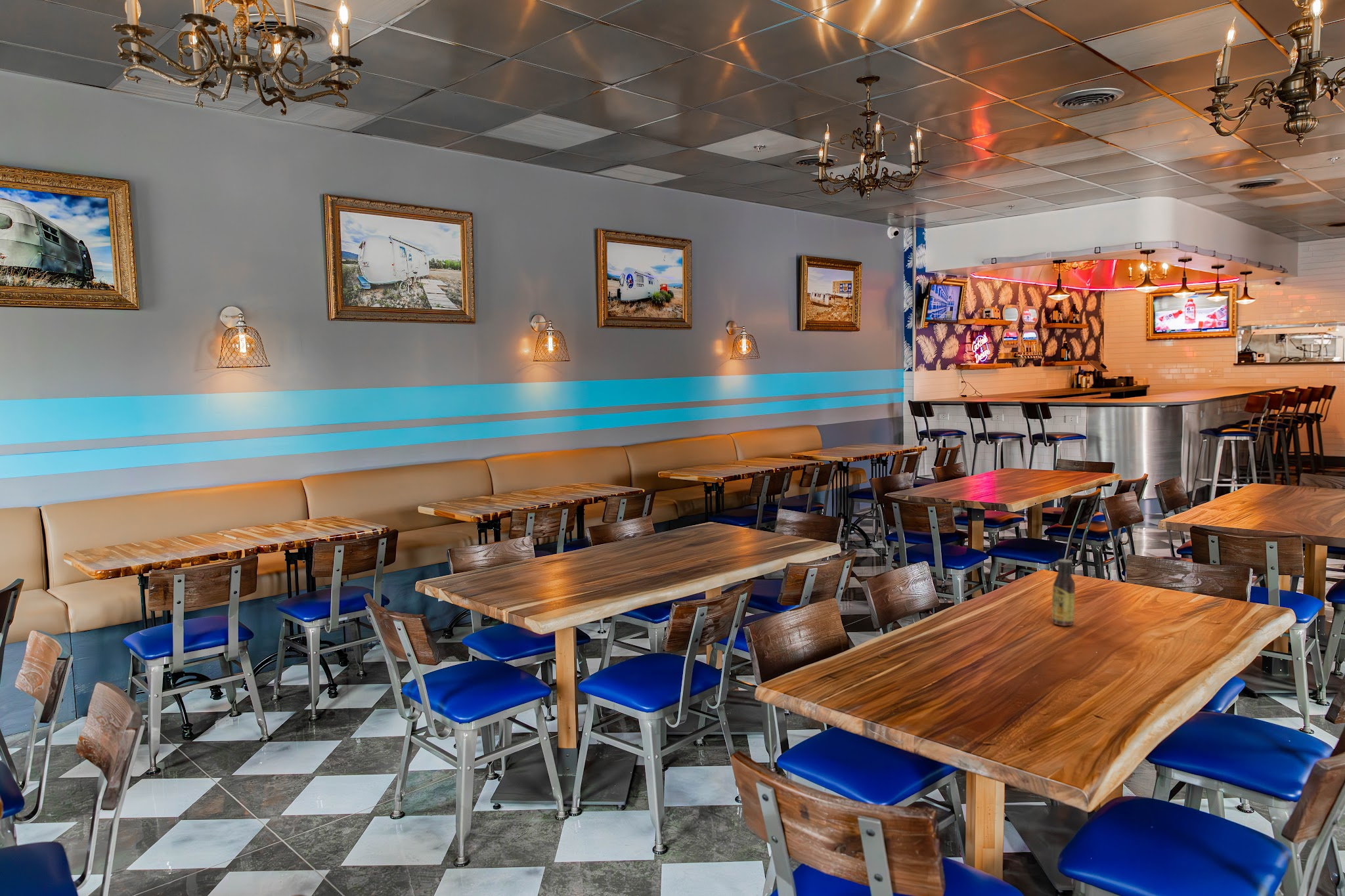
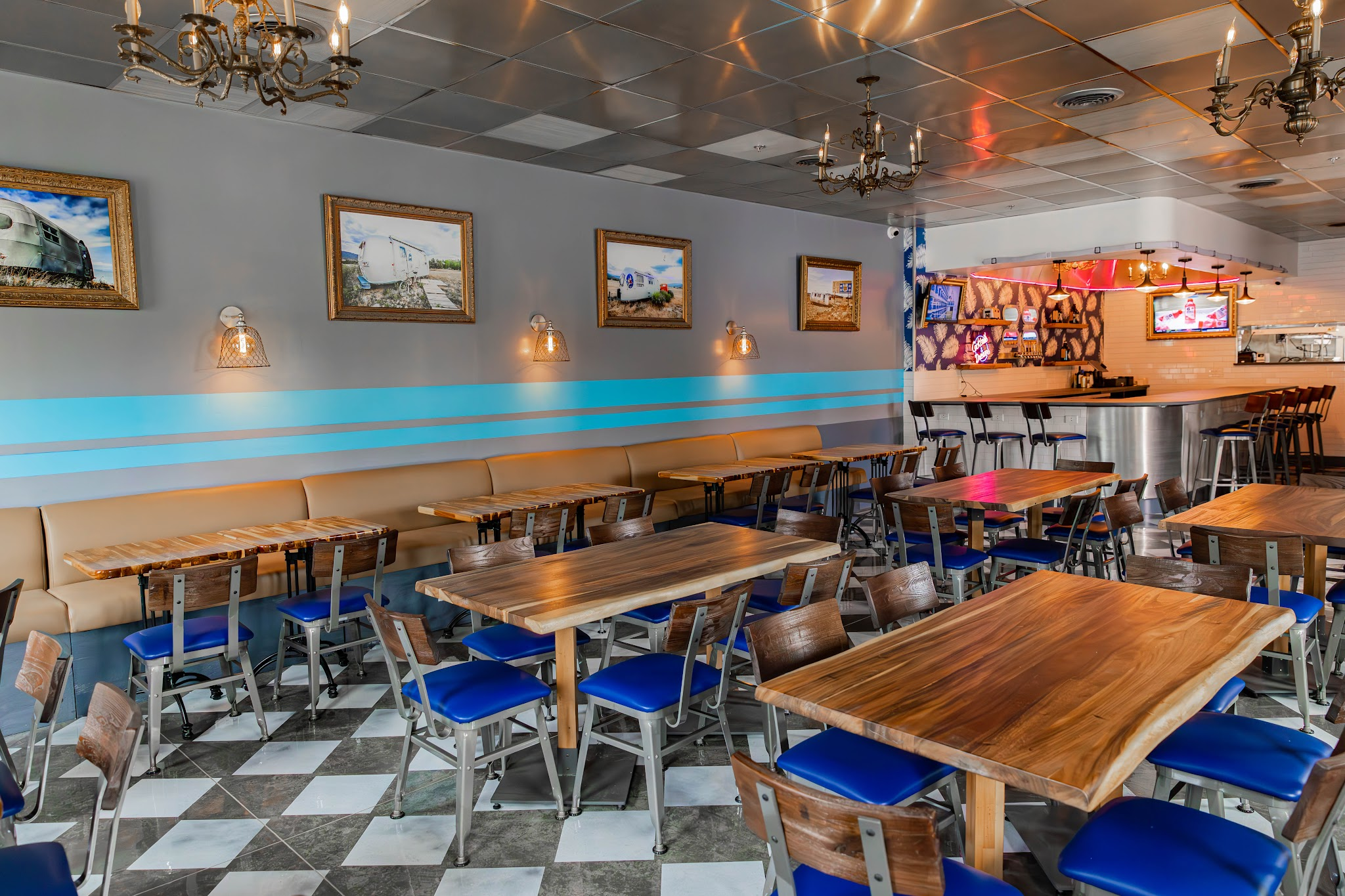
- sauce bottle (1063, 592)
